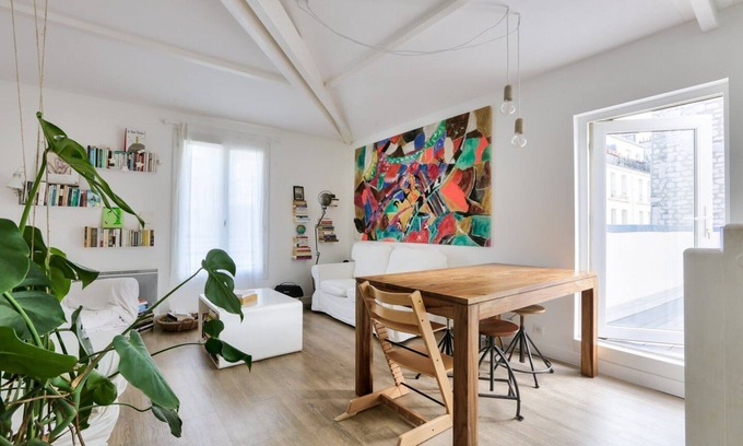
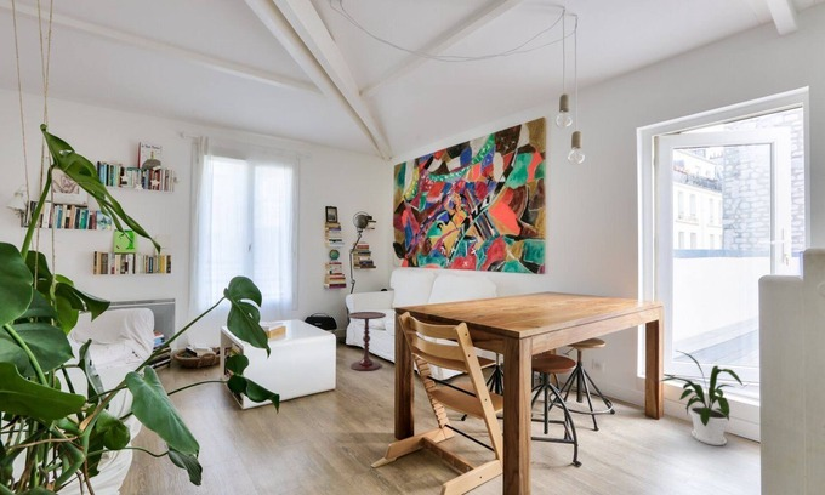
+ house plant (704, 397)
+ side table (366, 340)
